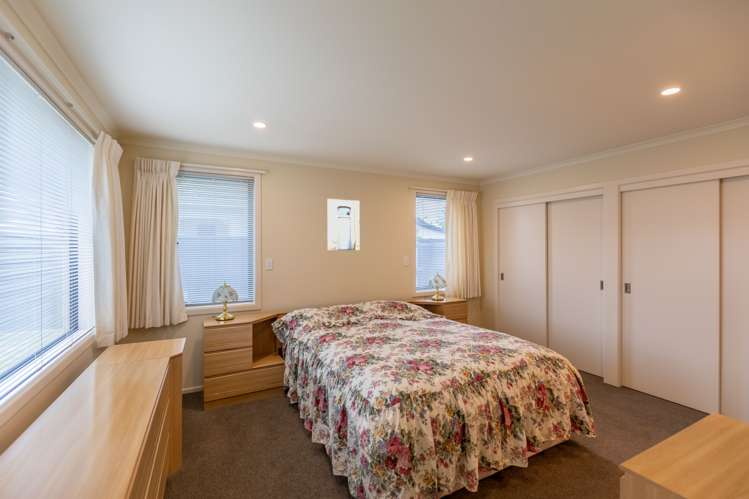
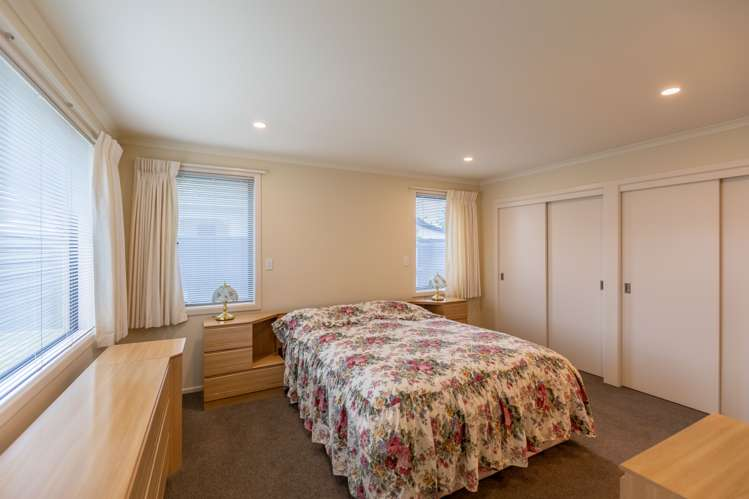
- wall art (343, 225)
